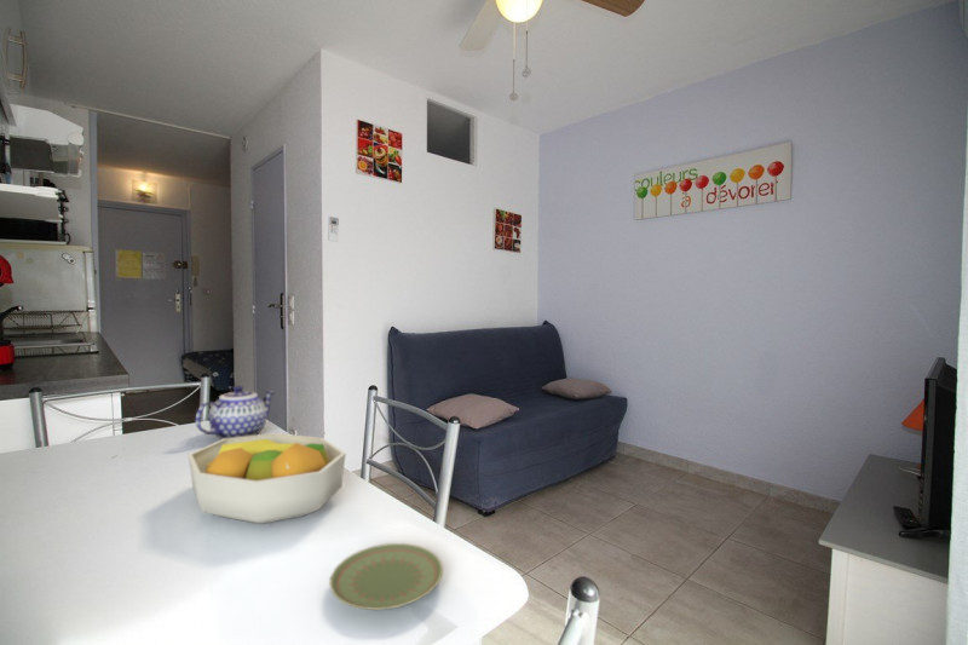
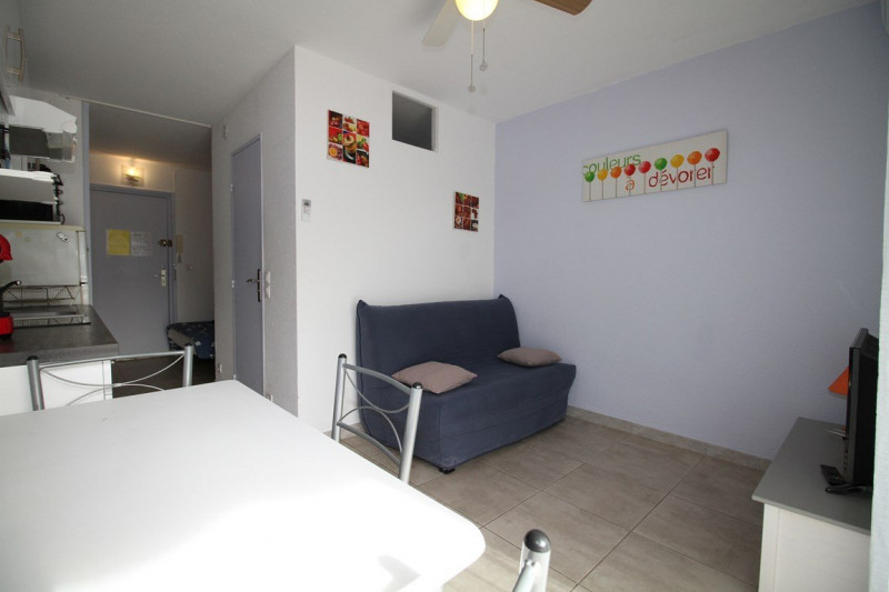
- plate (387, 578)
- teapot (238, 410)
- fruit bowl (267, 466)
